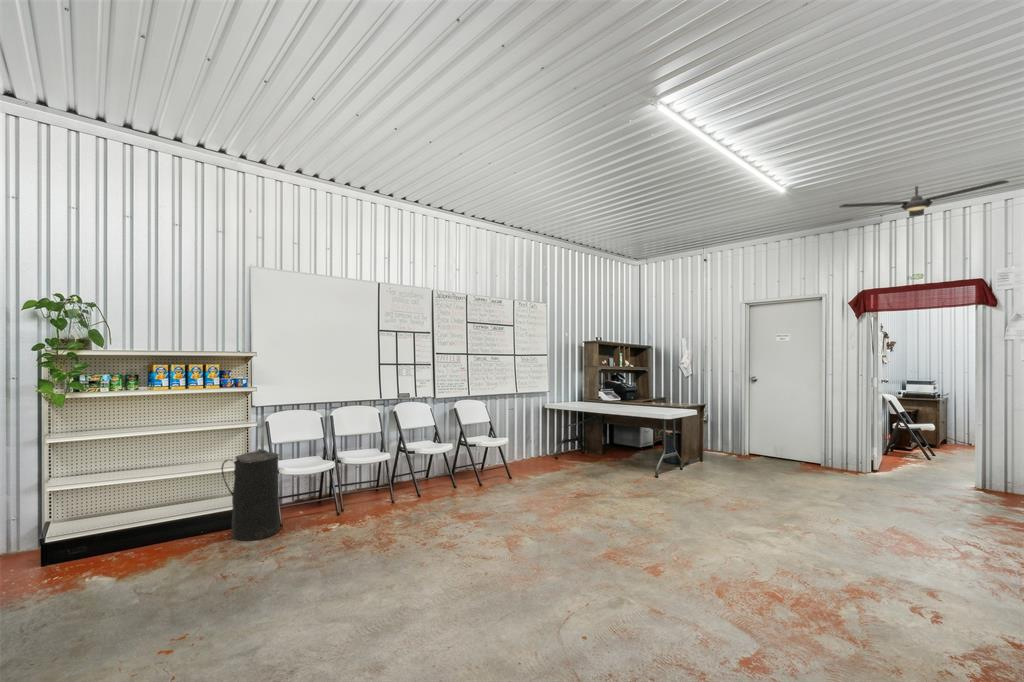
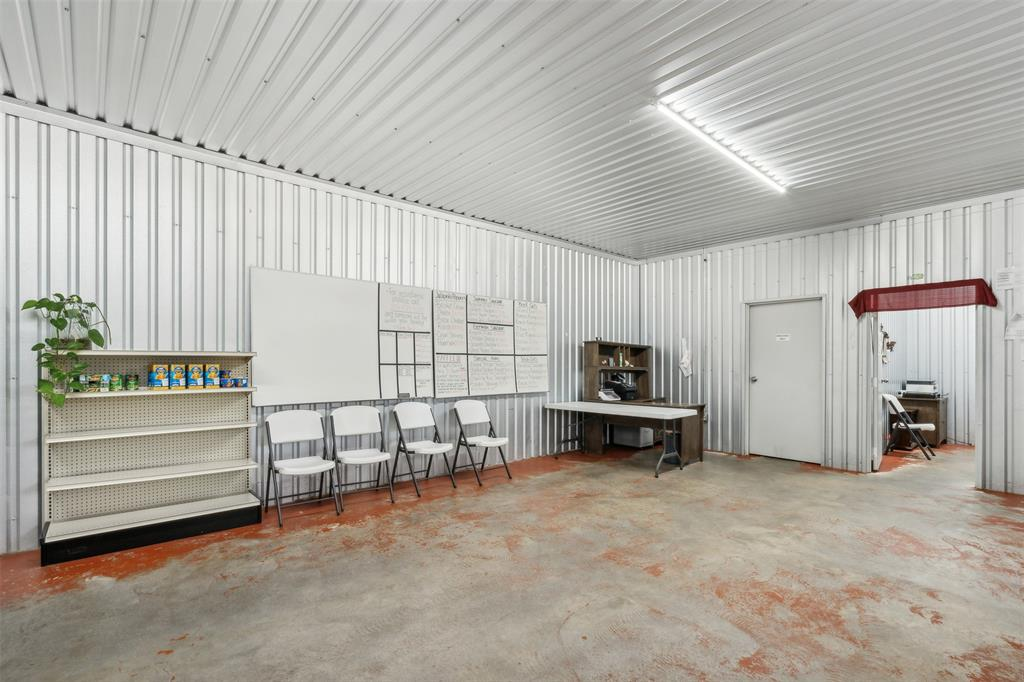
- ceiling fan (916, 201)
- trash can (252, 491)
